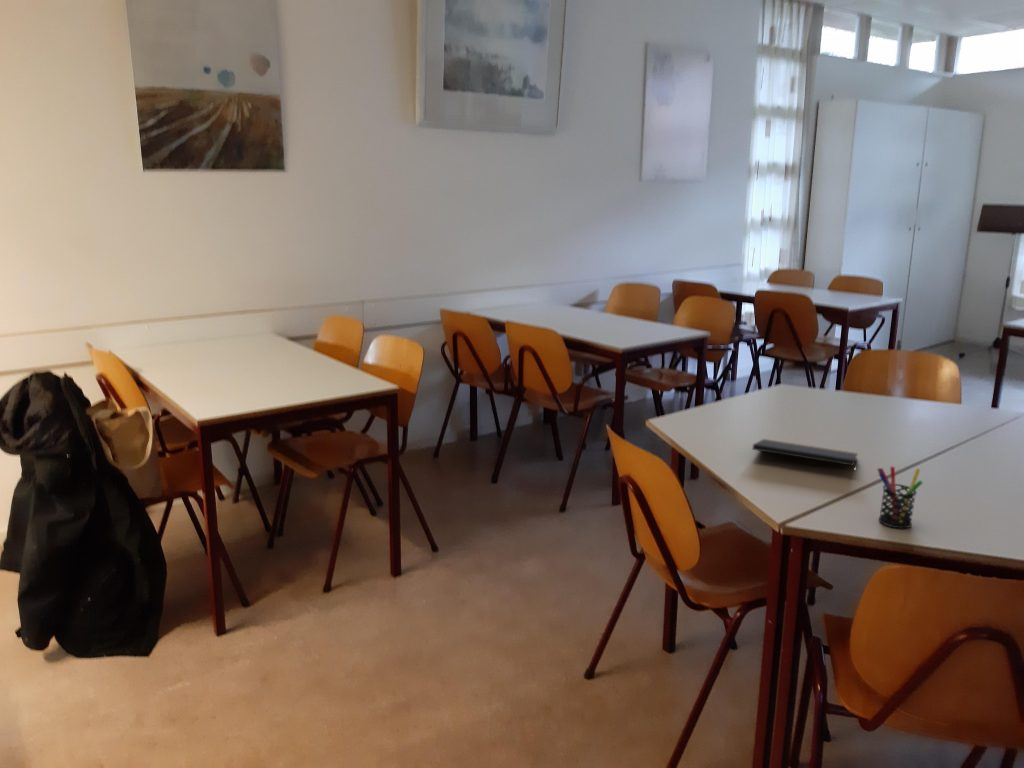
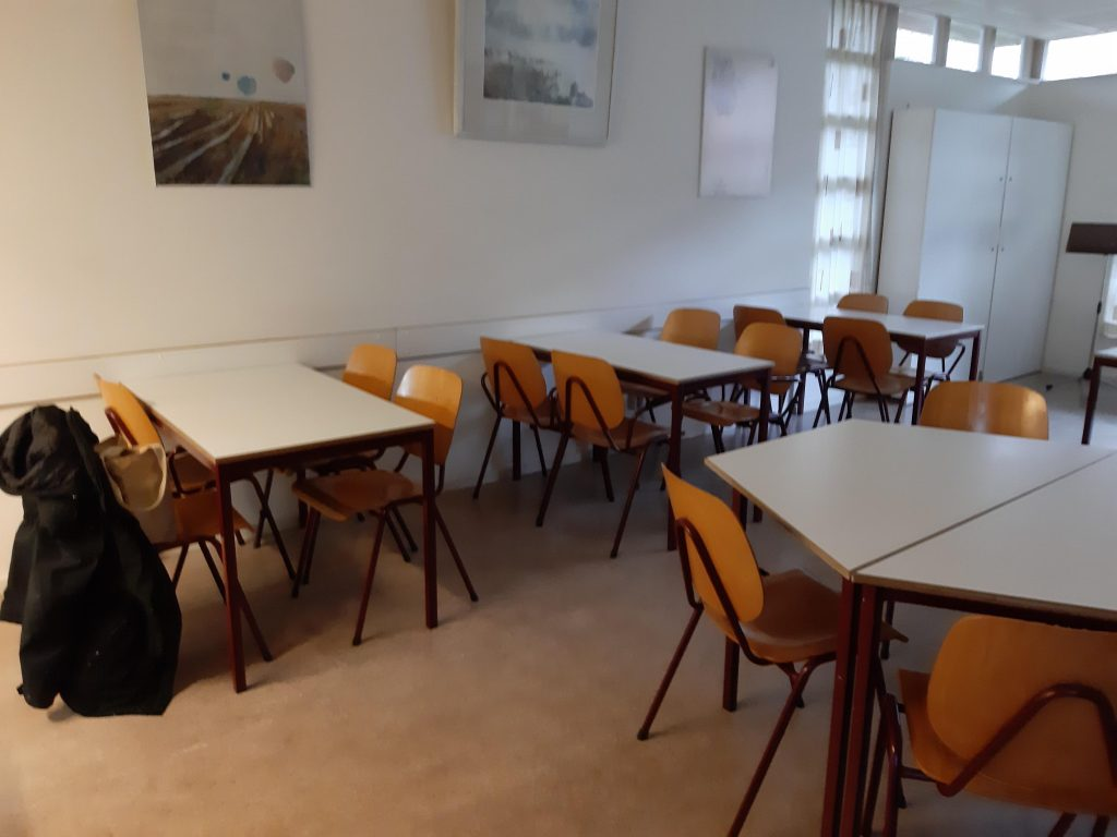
- pen holder (900, 495)
- notepad (805, 451)
